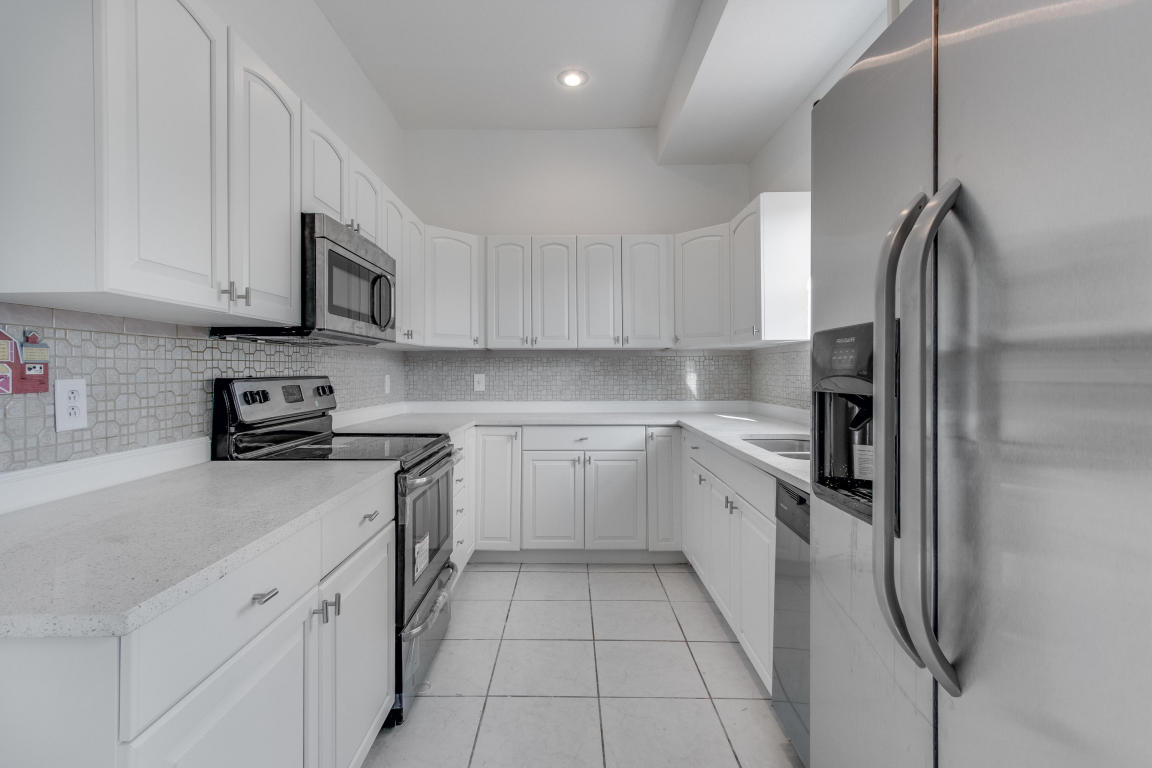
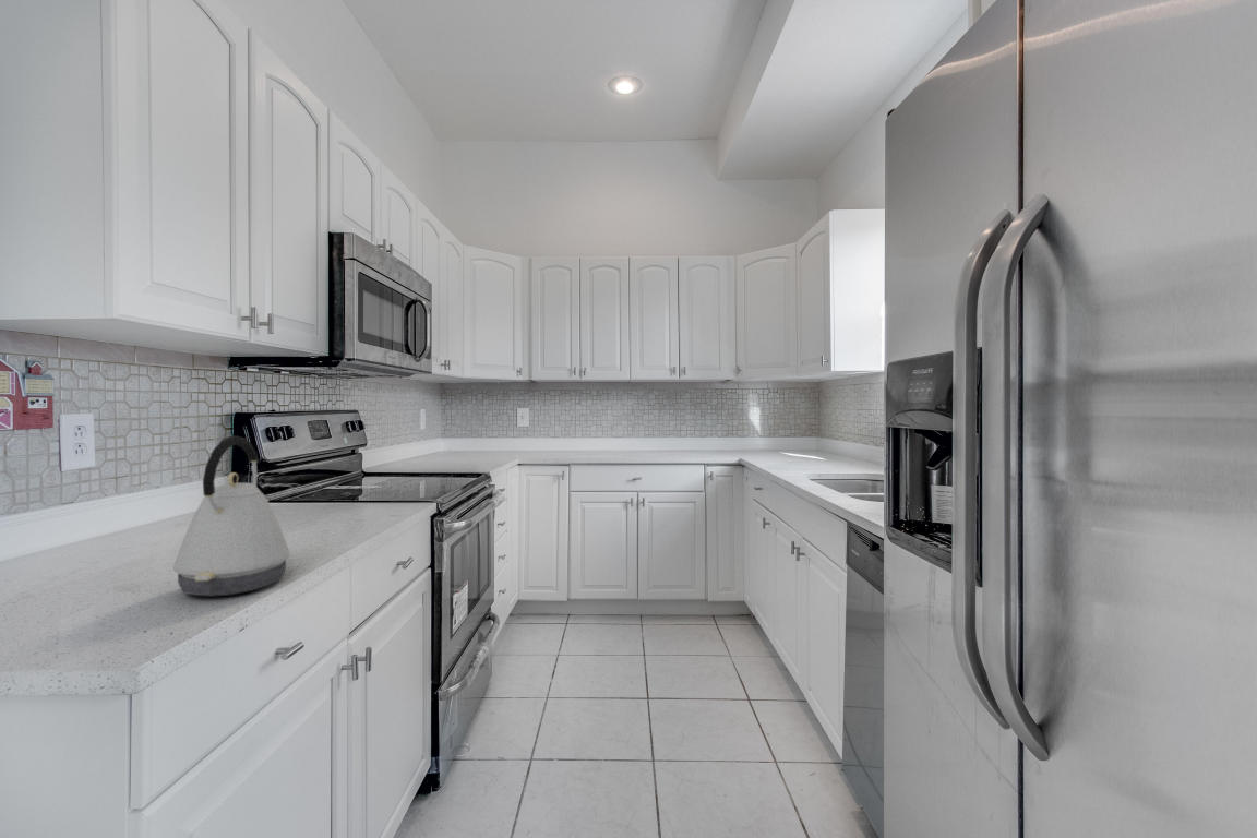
+ kettle (236, 510)
